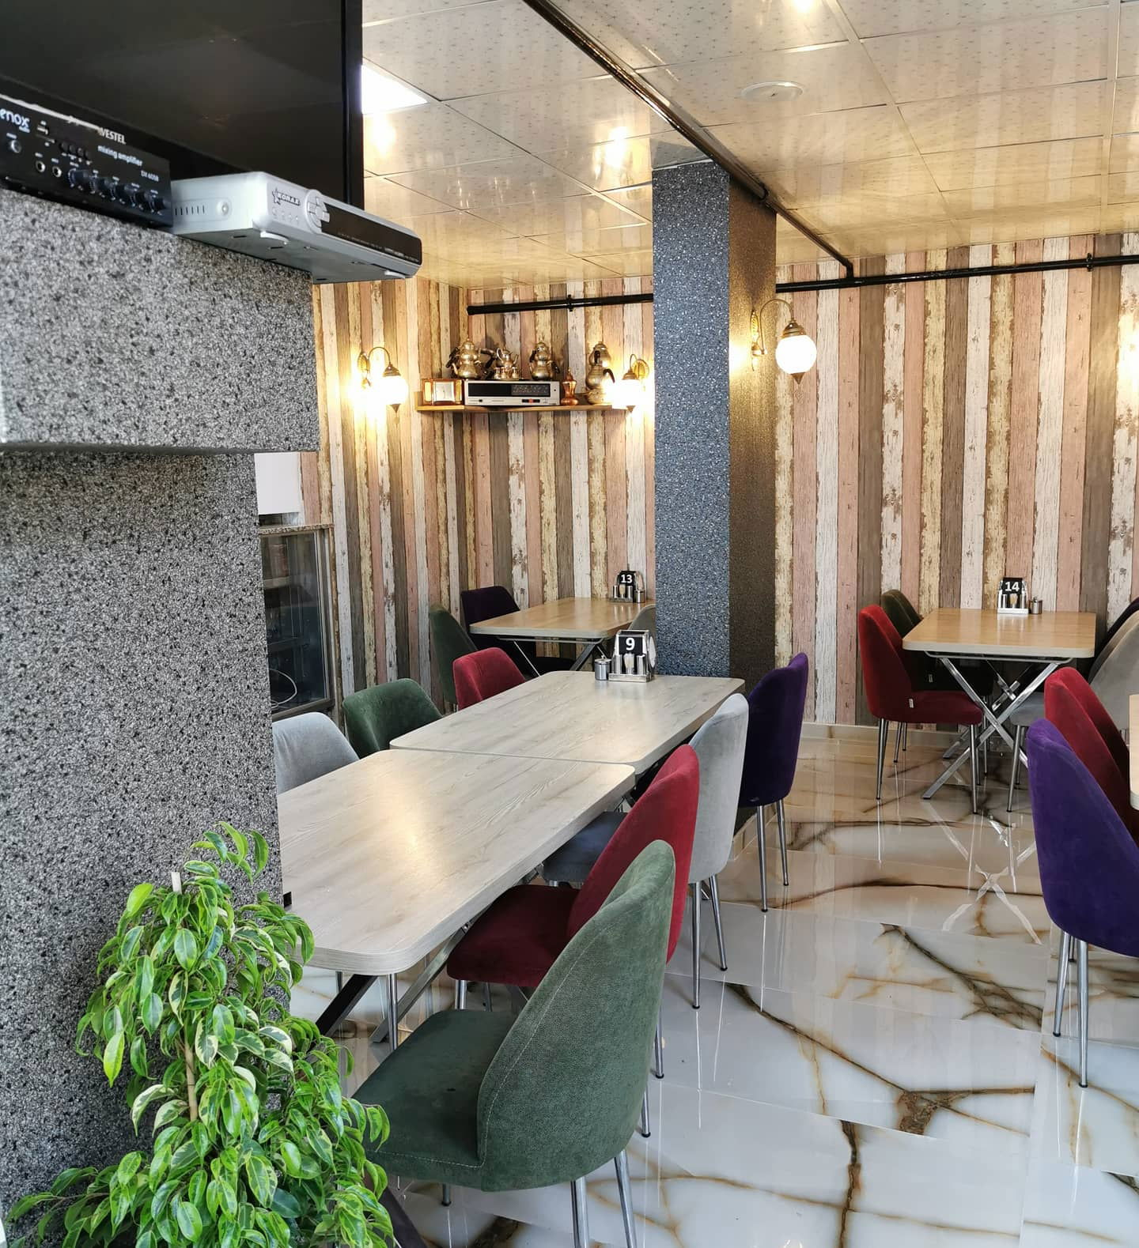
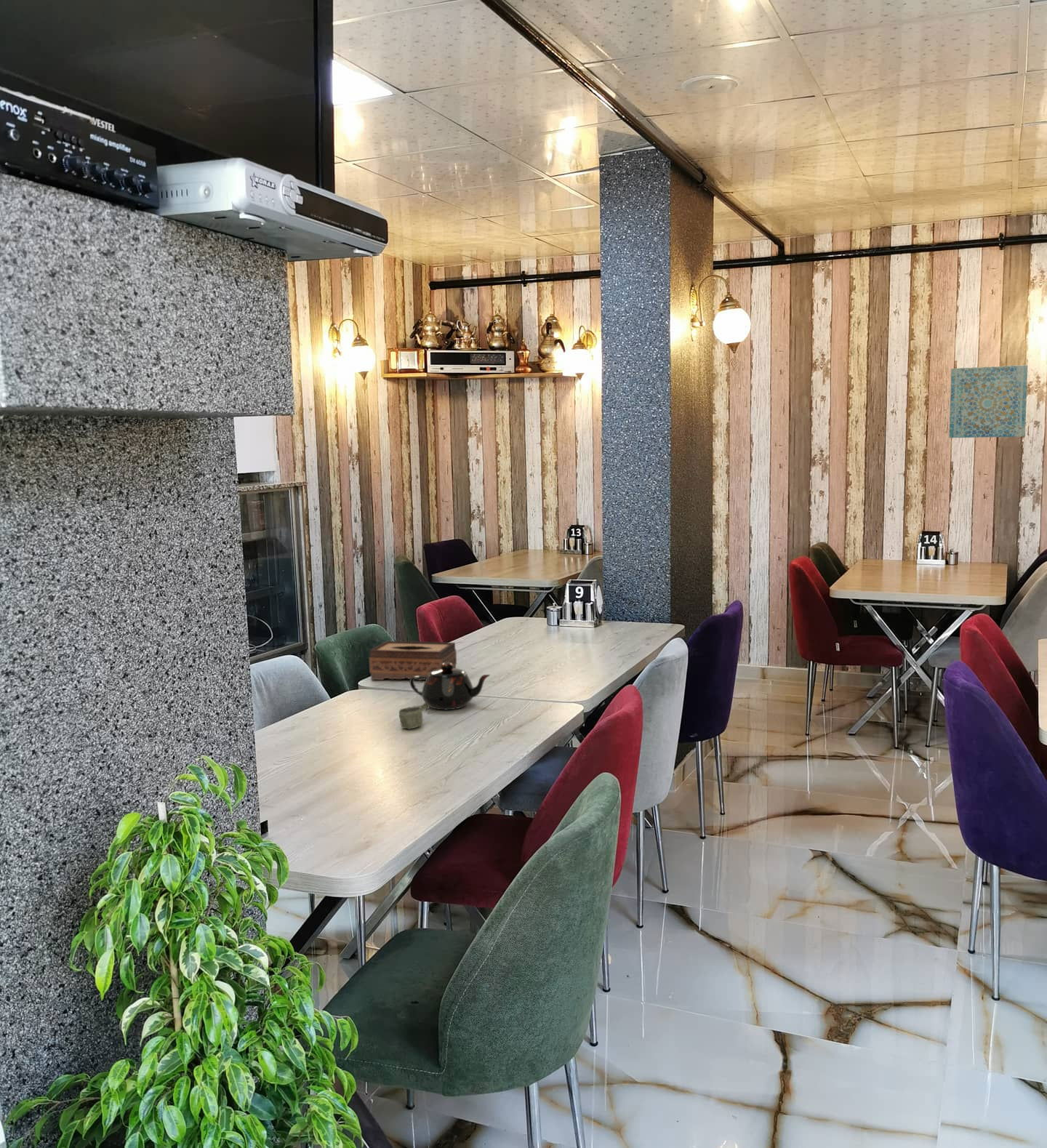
+ wall art (987, 402)
+ teapot (450, 684)
+ cup (416, 715)
+ tissue box (413, 660)
